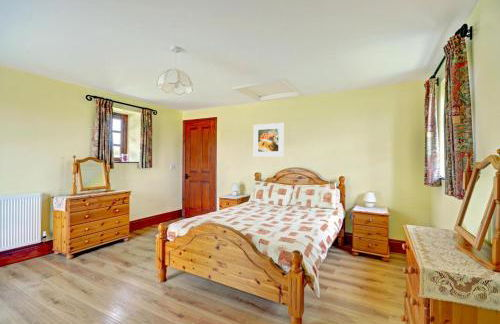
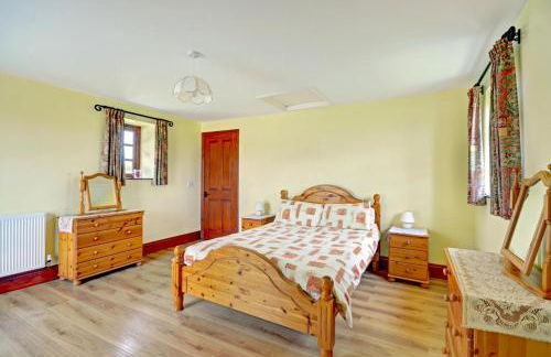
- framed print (268, 140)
